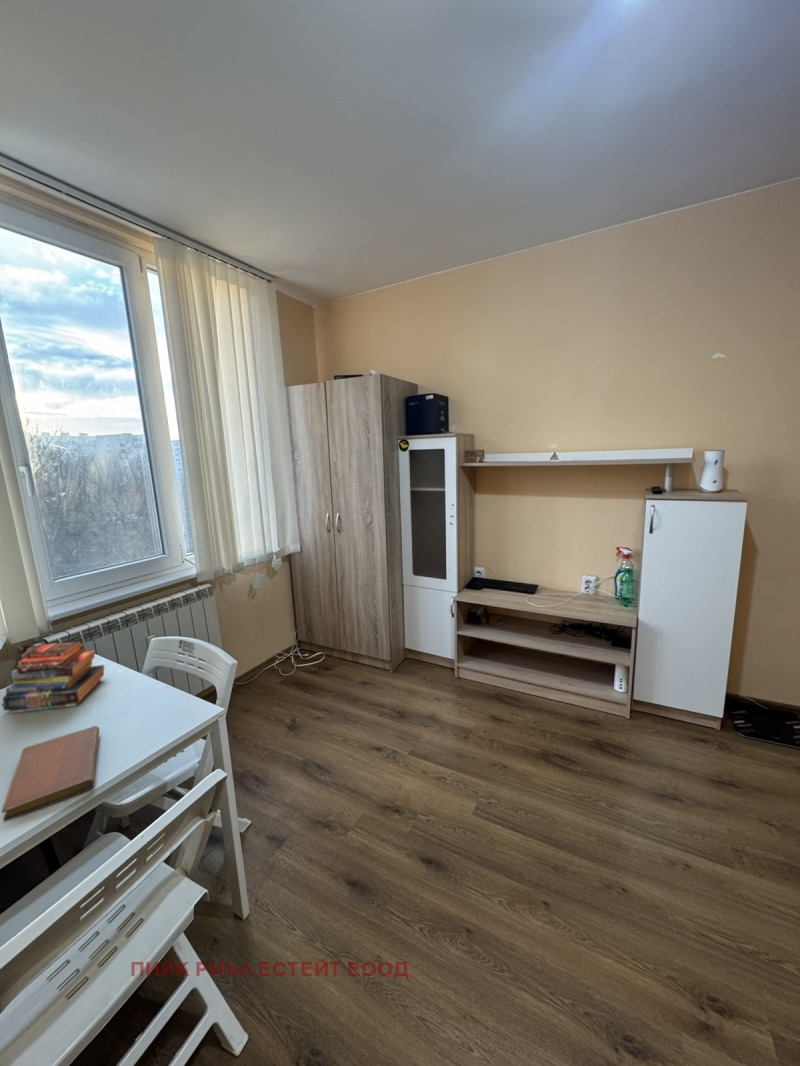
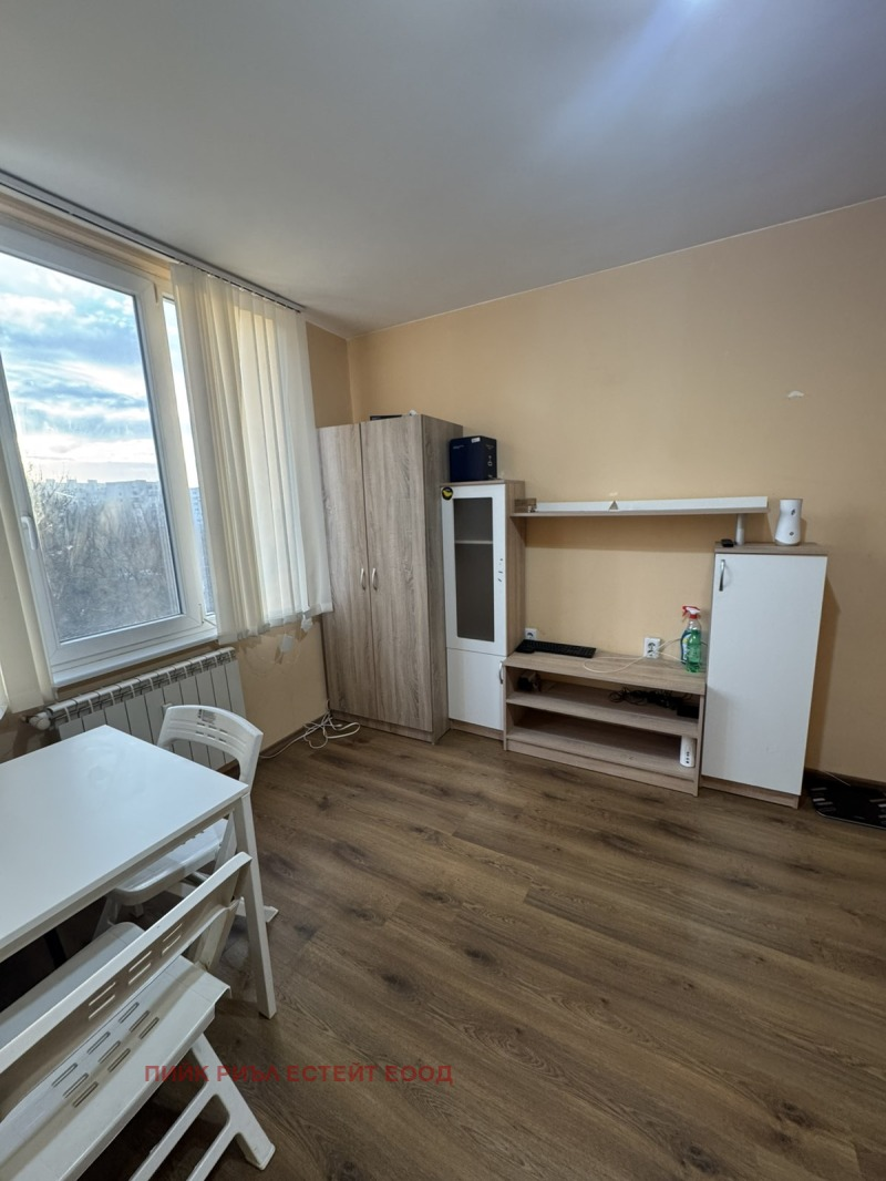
- notebook (57, 766)
- book (53, 672)
